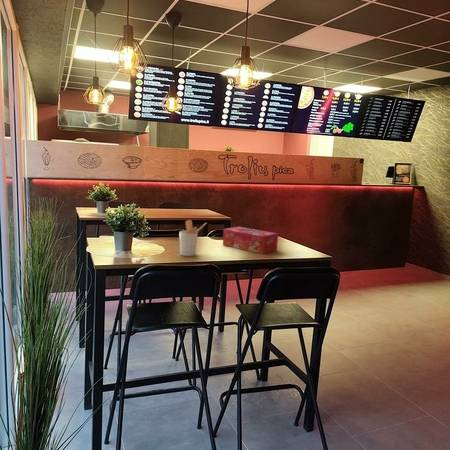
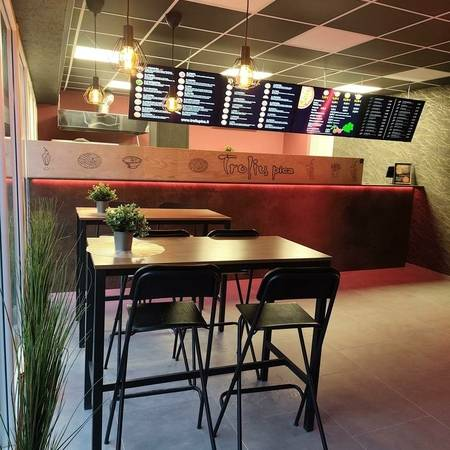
- tissue box (249, 239)
- utensil holder (193, 237)
